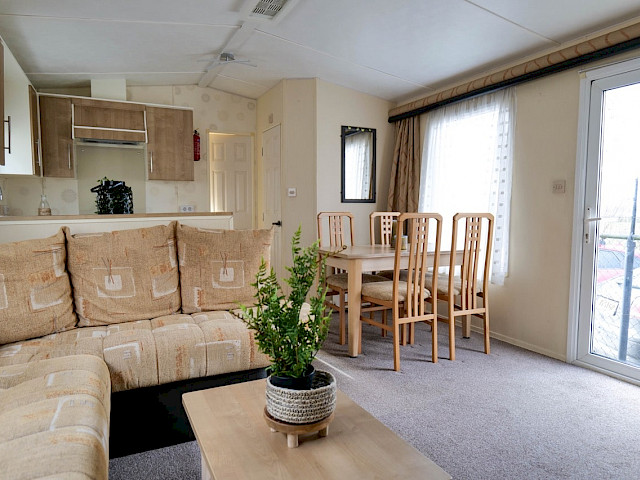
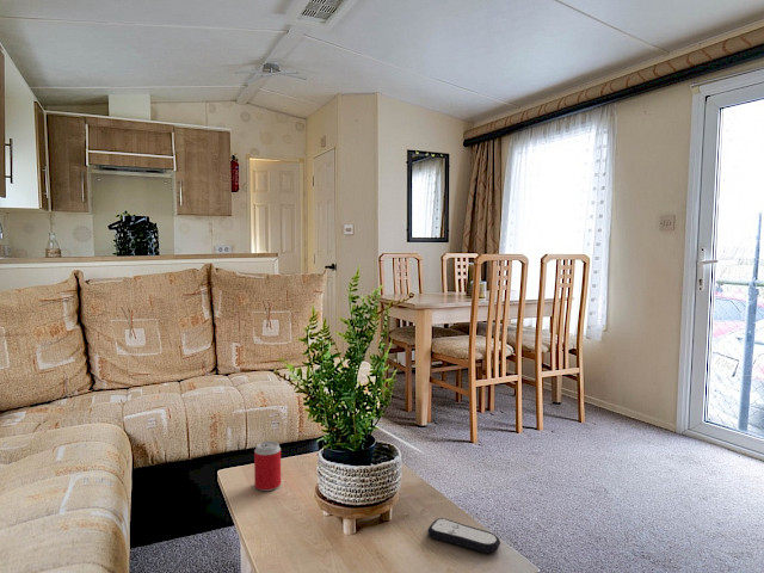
+ remote control (463, 535)
+ beverage can (267, 464)
